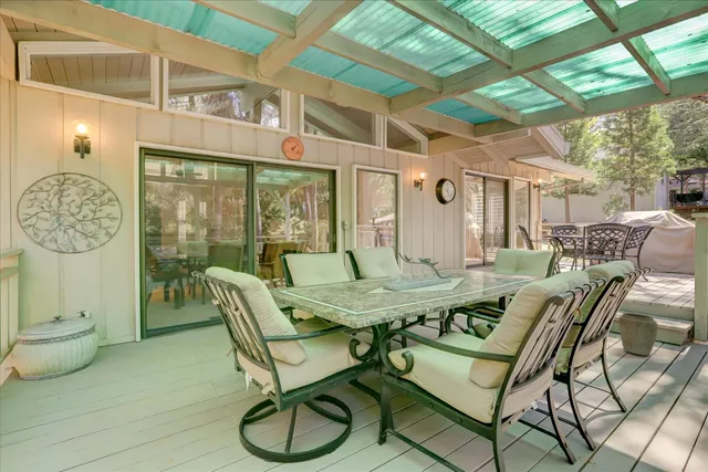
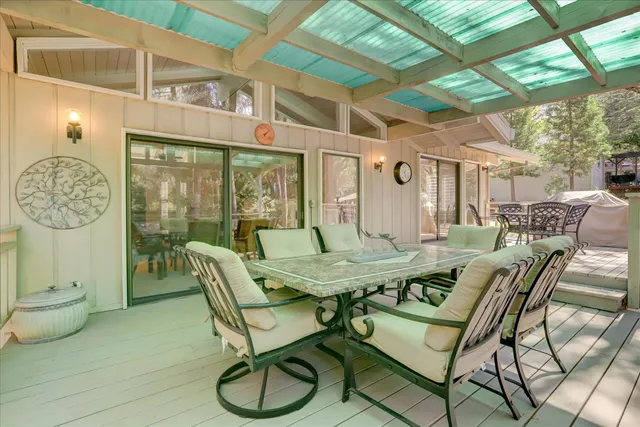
- vase (637, 333)
